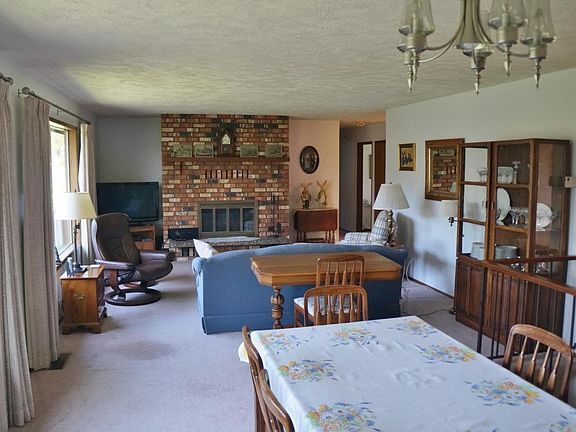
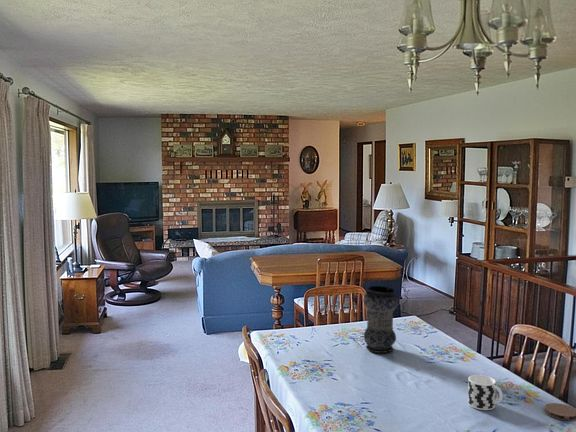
+ vase (380, 318)
+ coaster (561, 411)
+ cup (485, 393)
